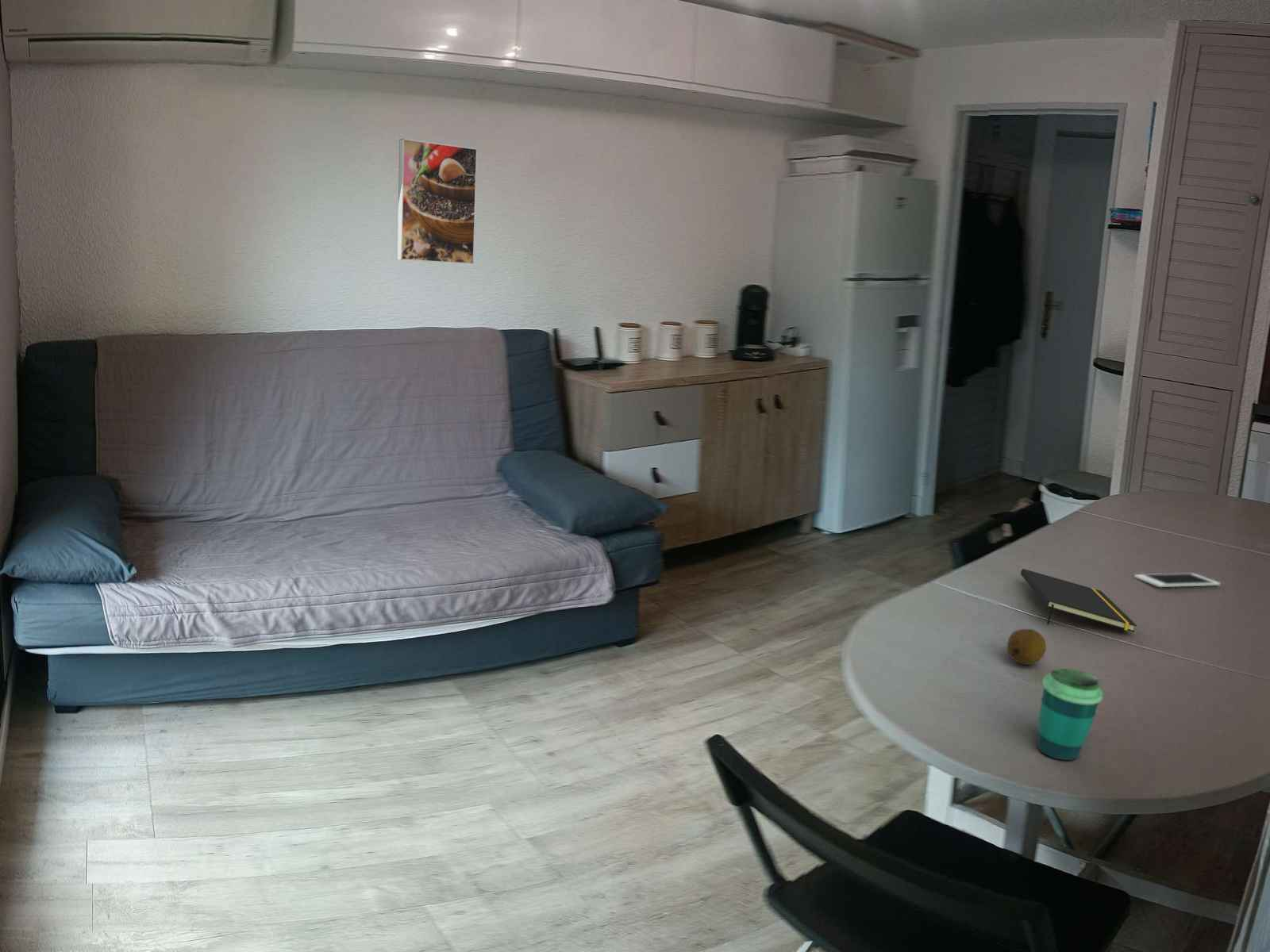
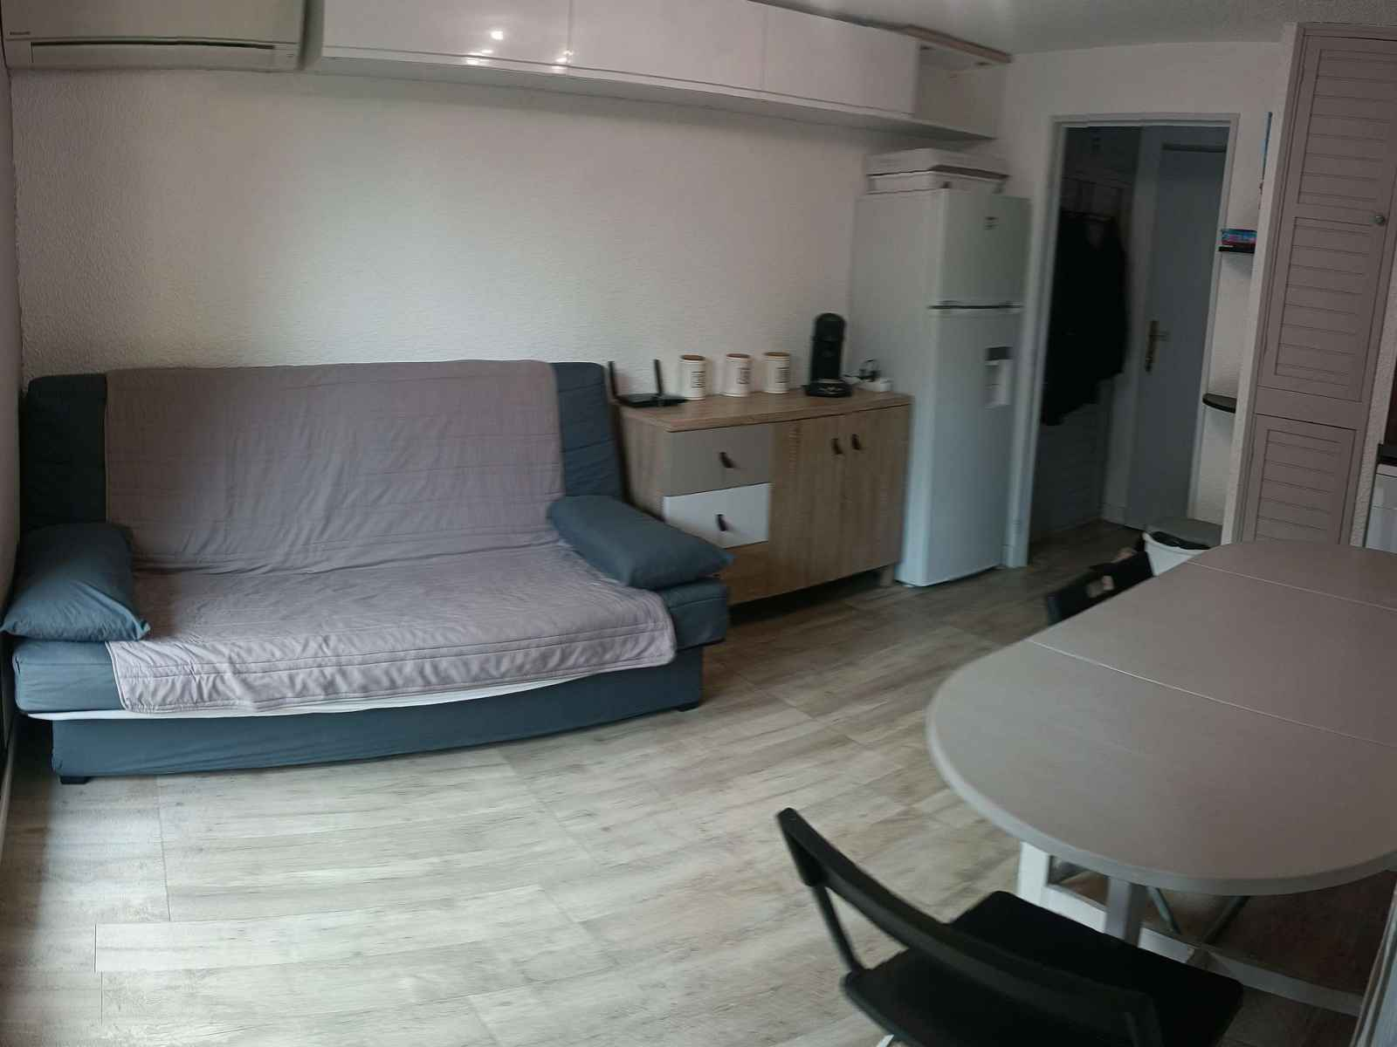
- notepad (1075, 598)
- fruit (1026, 646)
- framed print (437, 203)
- cup (1068, 716)
- cell phone (1176, 580)
